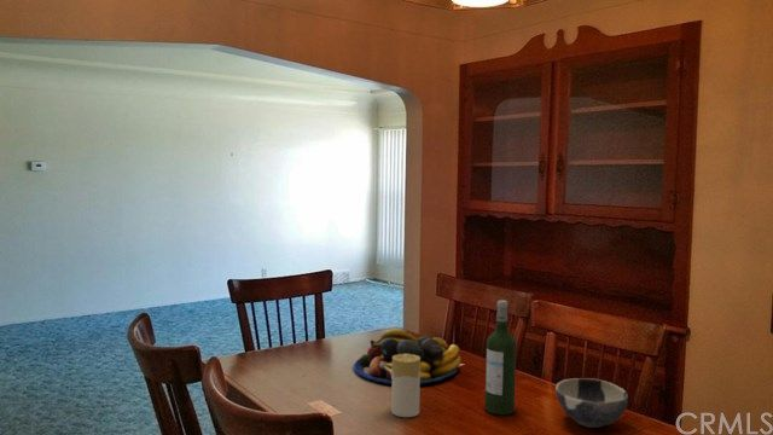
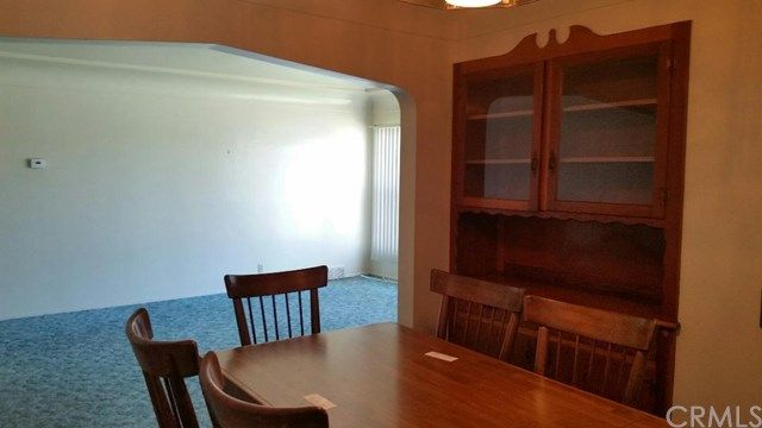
- fruit bowl (405, 348)
- candle (405, 384)
- bowl (591, 406)
- wine bottle (500, 355)
